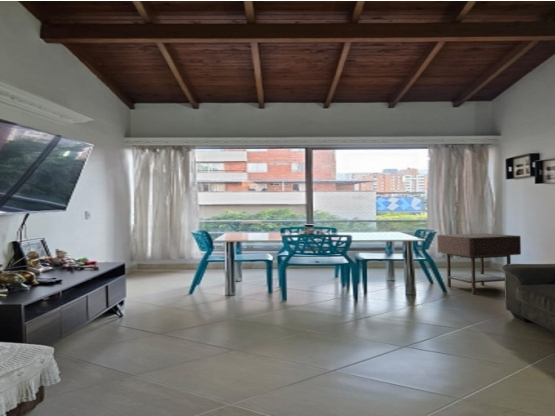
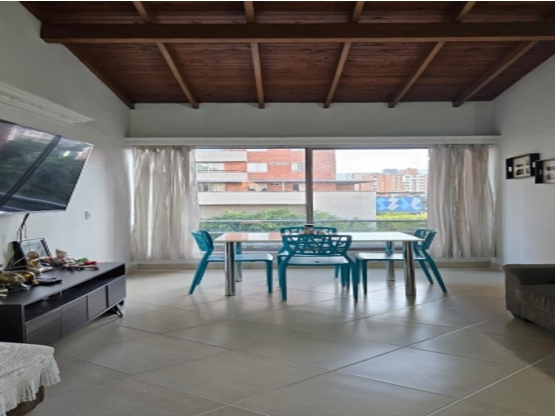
- side table (480, 262)
